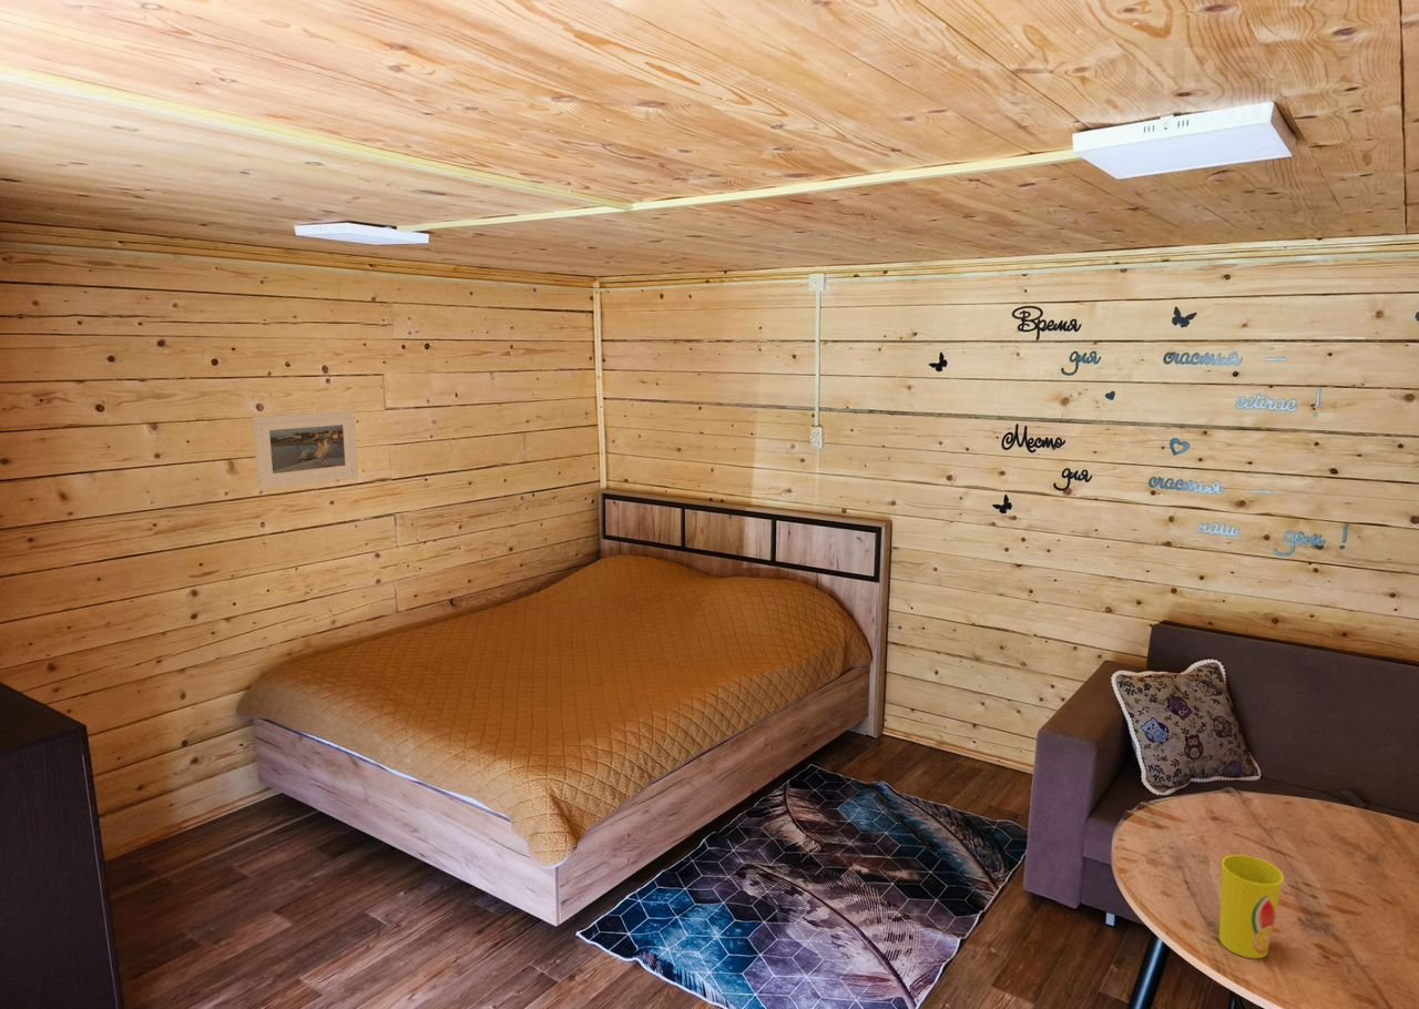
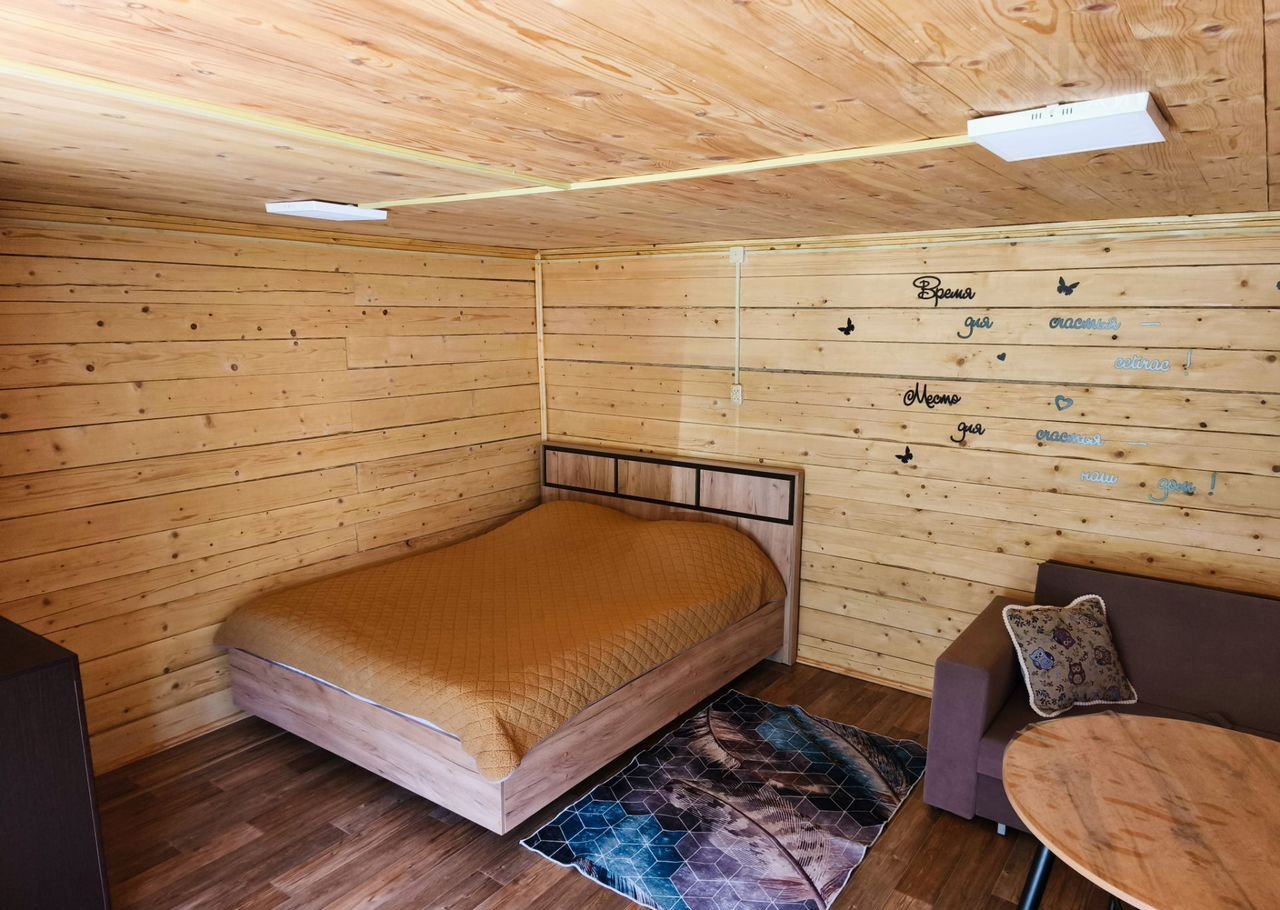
- cup (1247, 907)
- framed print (307, 448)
